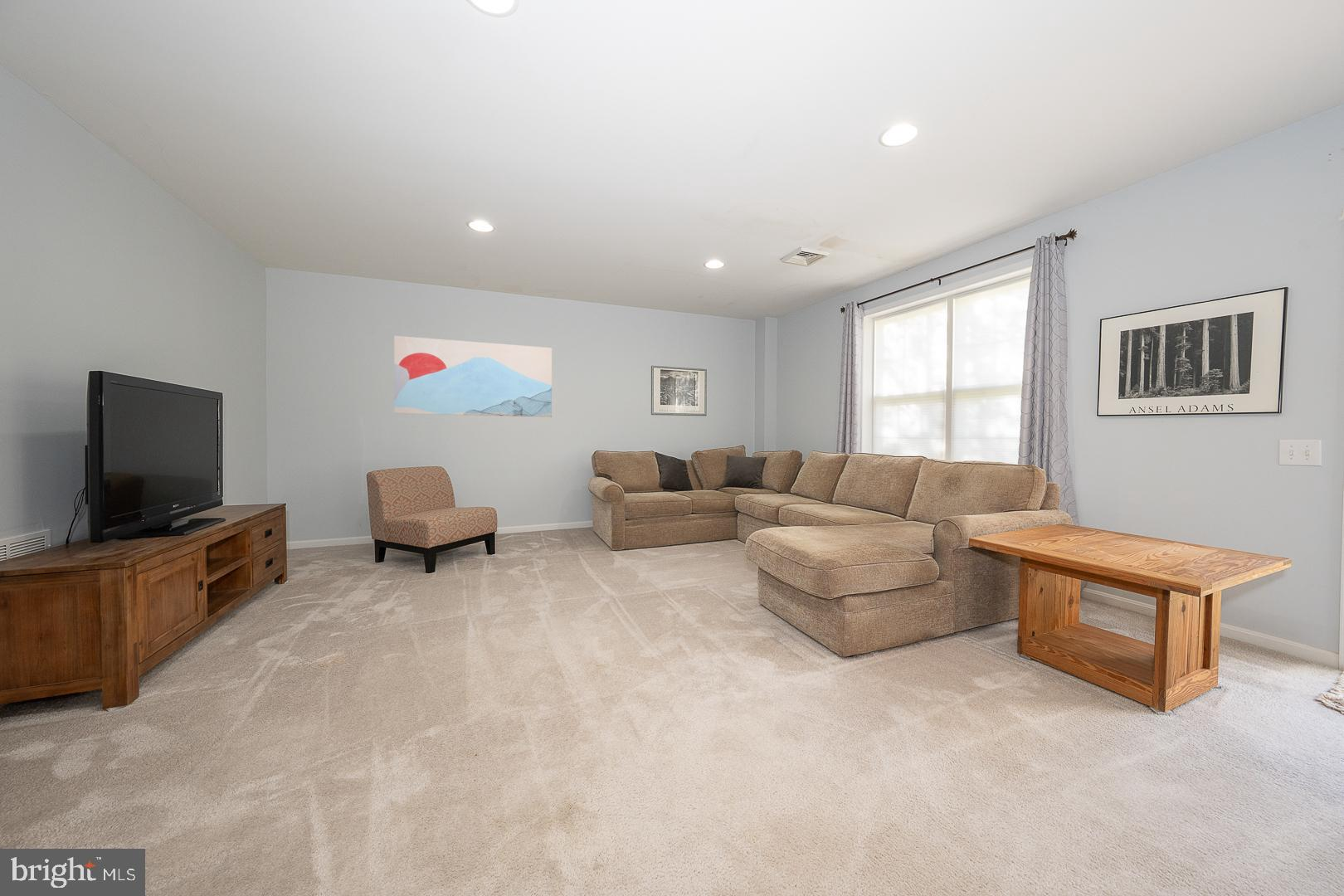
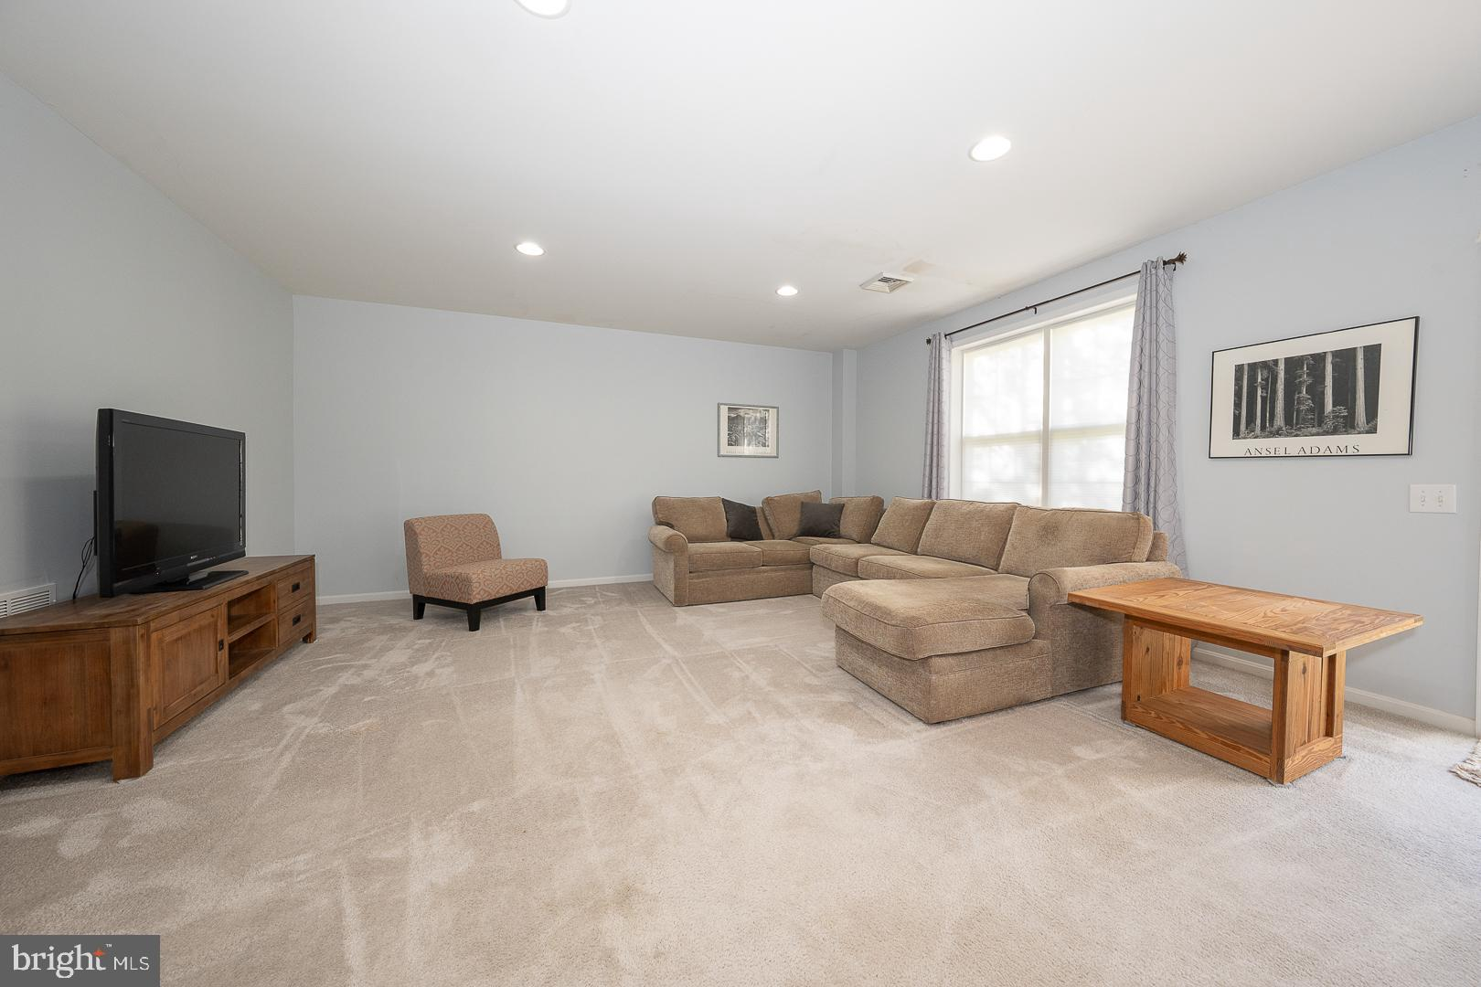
- wall art (477, 378)
